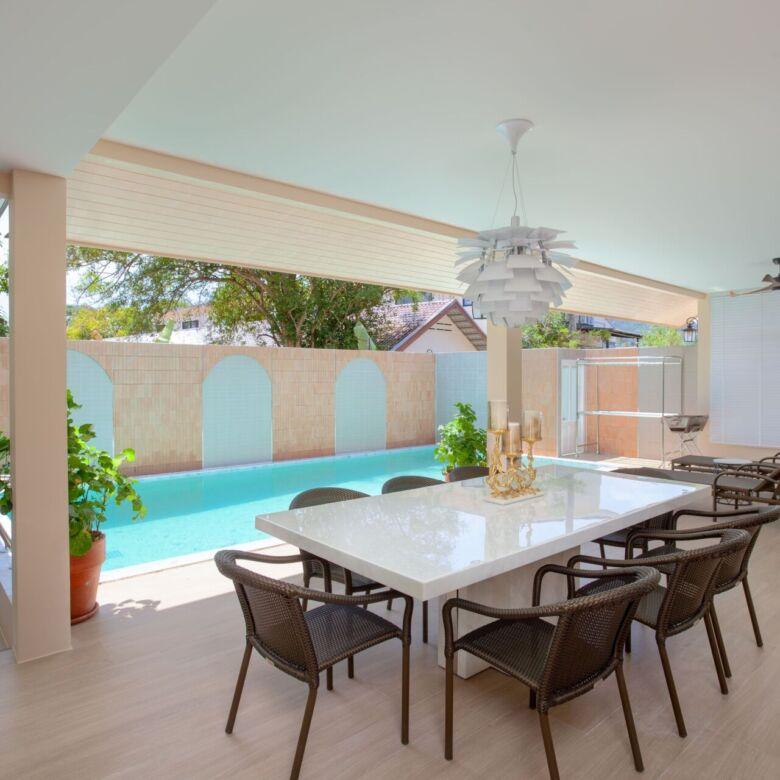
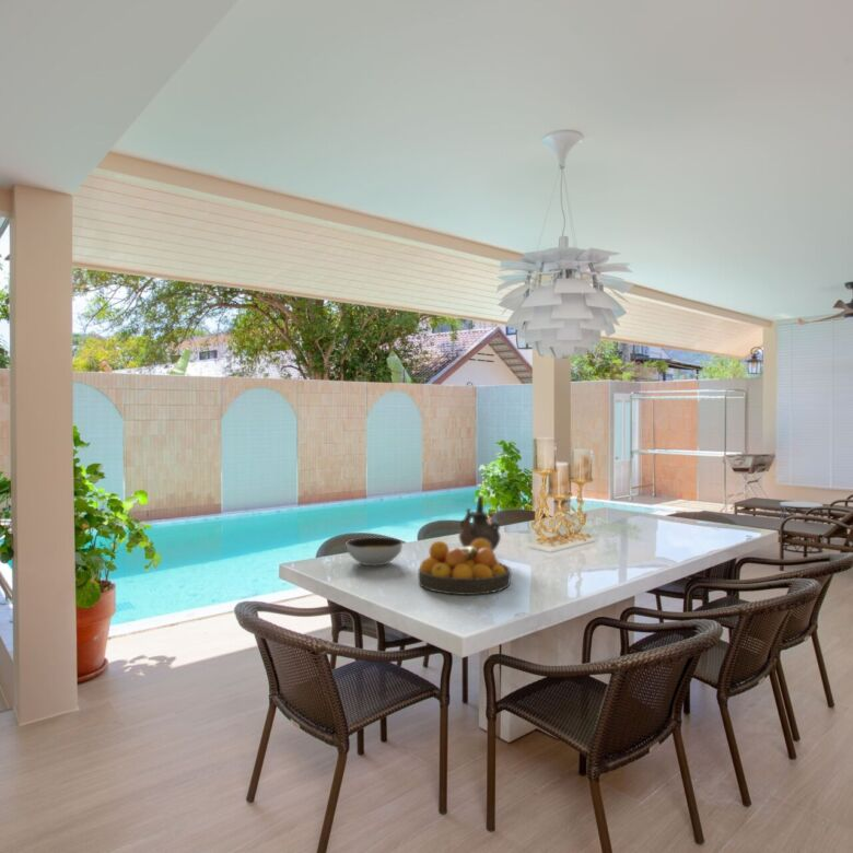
+ ceremonial vessel (478, 528)
+ soup bowl (374, 552)
+ fruit bowl (464, 562)
